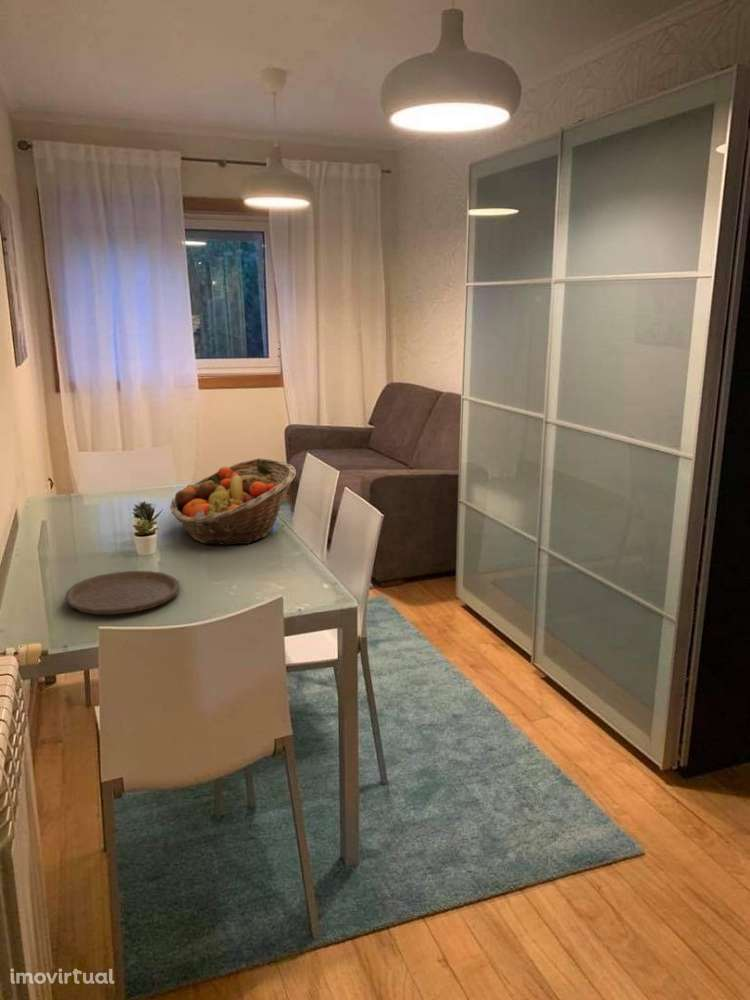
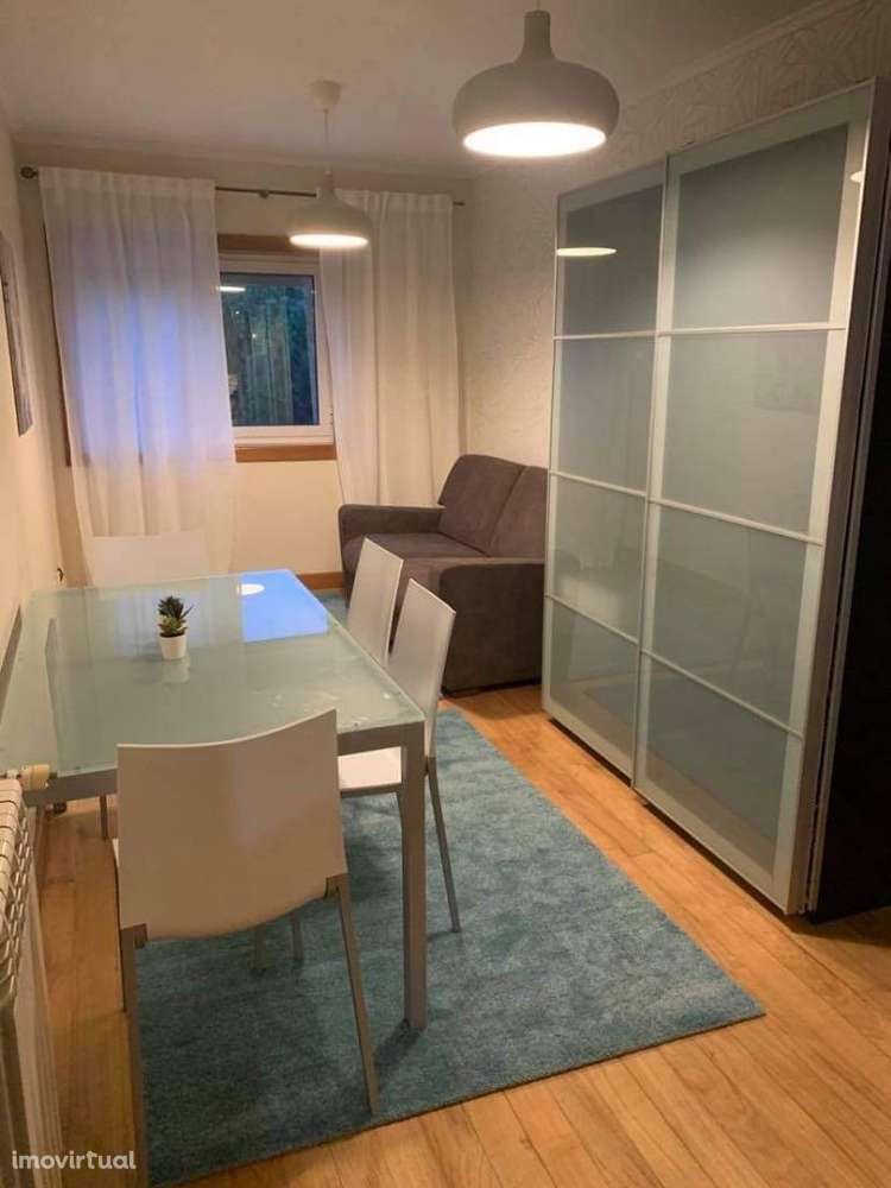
- plate (123, 592)
- fruit basket (233, 499)
